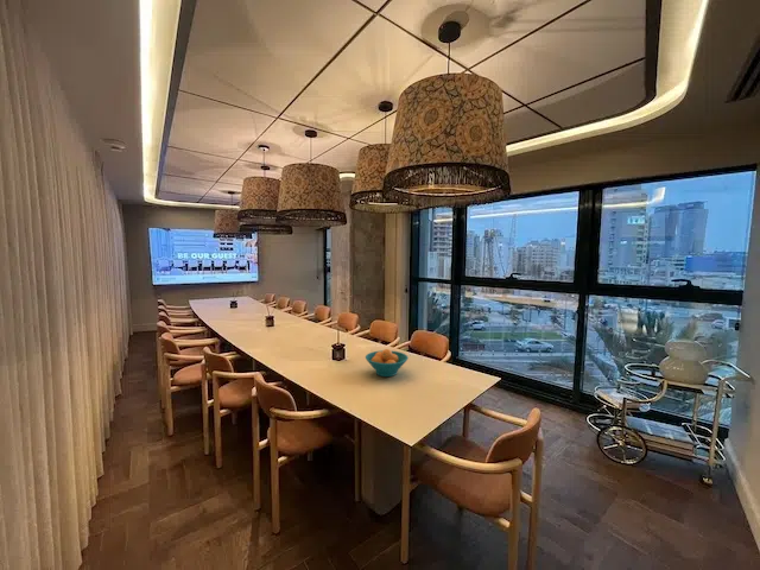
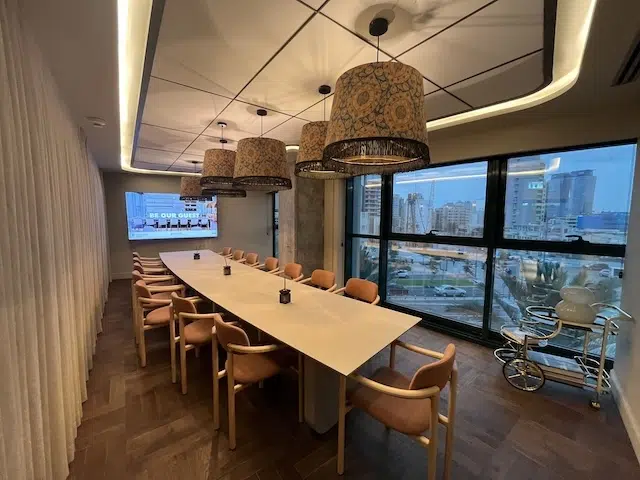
- fruit bowl (386, 361)
